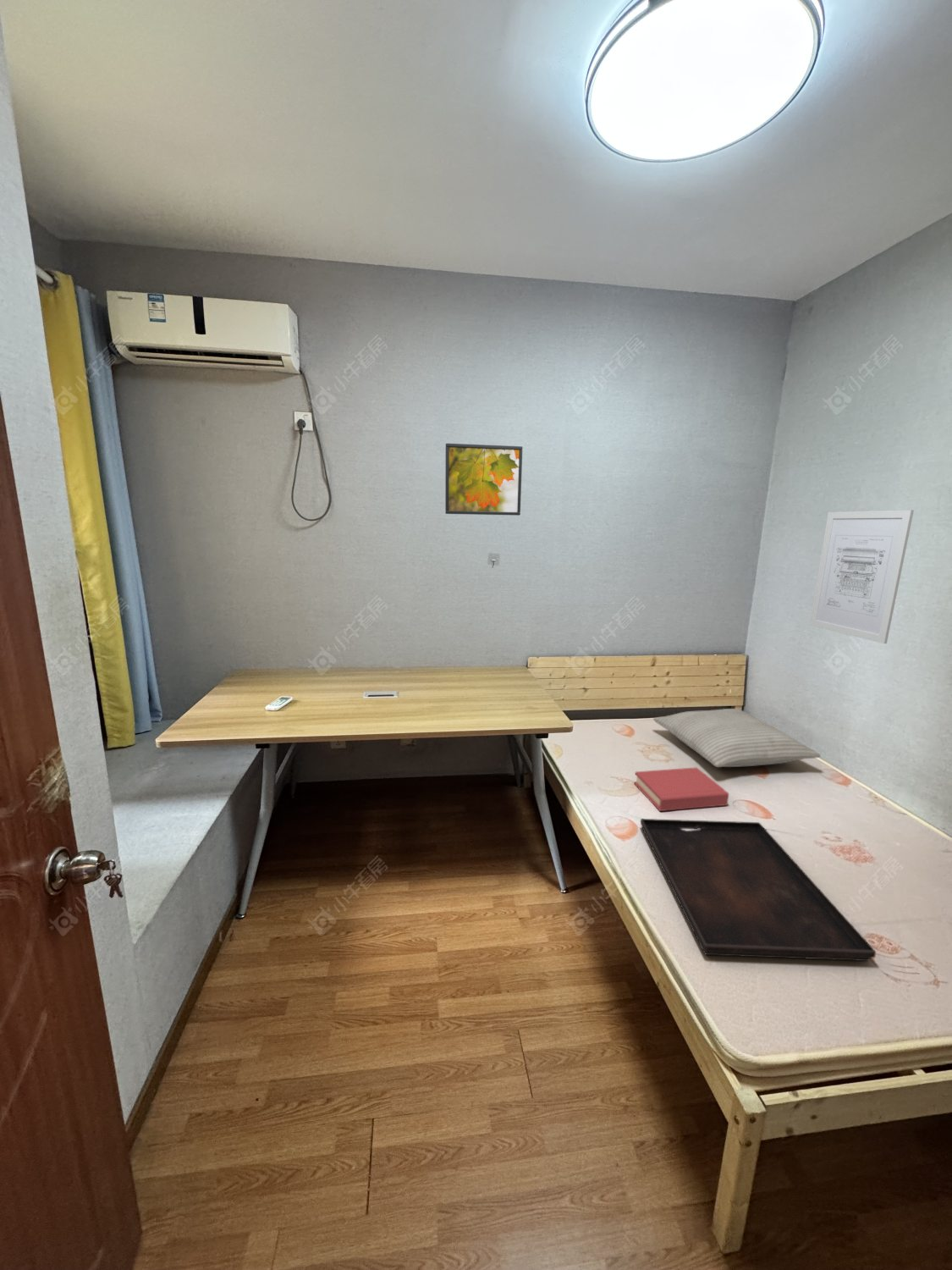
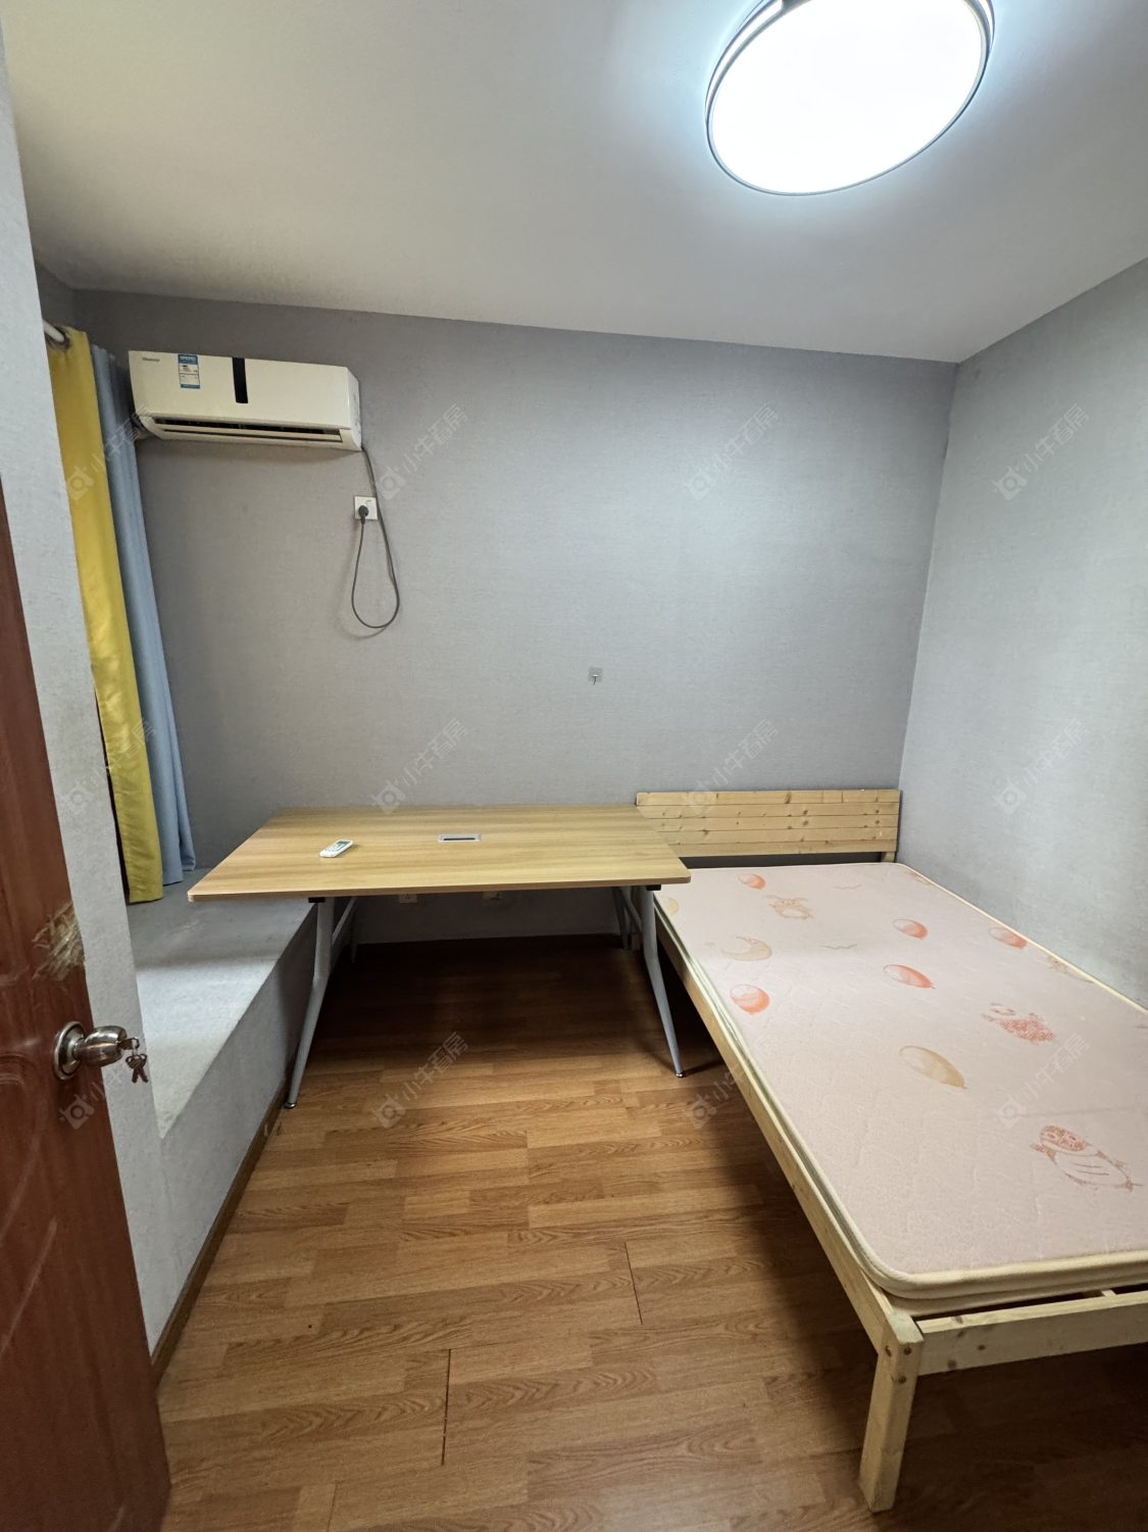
- serving tray (736, 878)
- wall art (856, 574)
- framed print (483, 480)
- pillow (729, 736)
- hardback book (680, 788)
